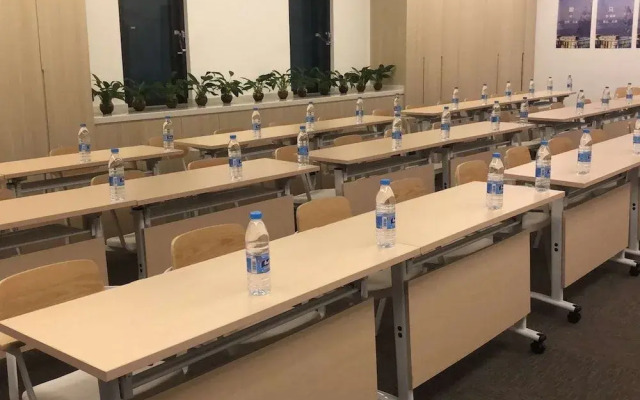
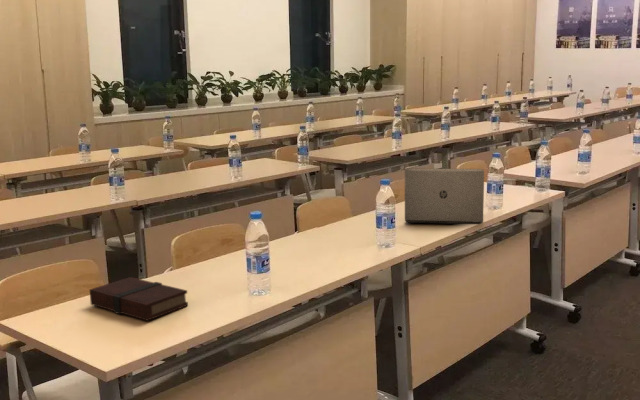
+ laptop (444, 192)
+ book (138, 297)
